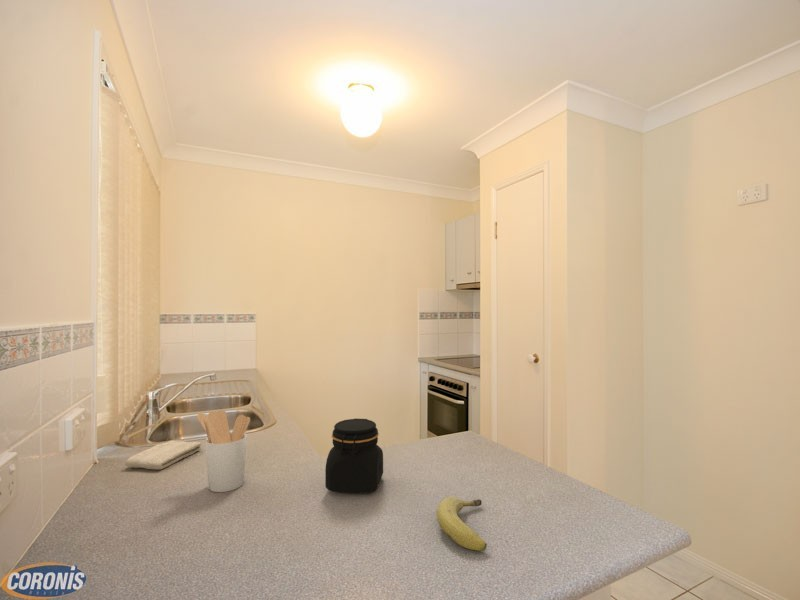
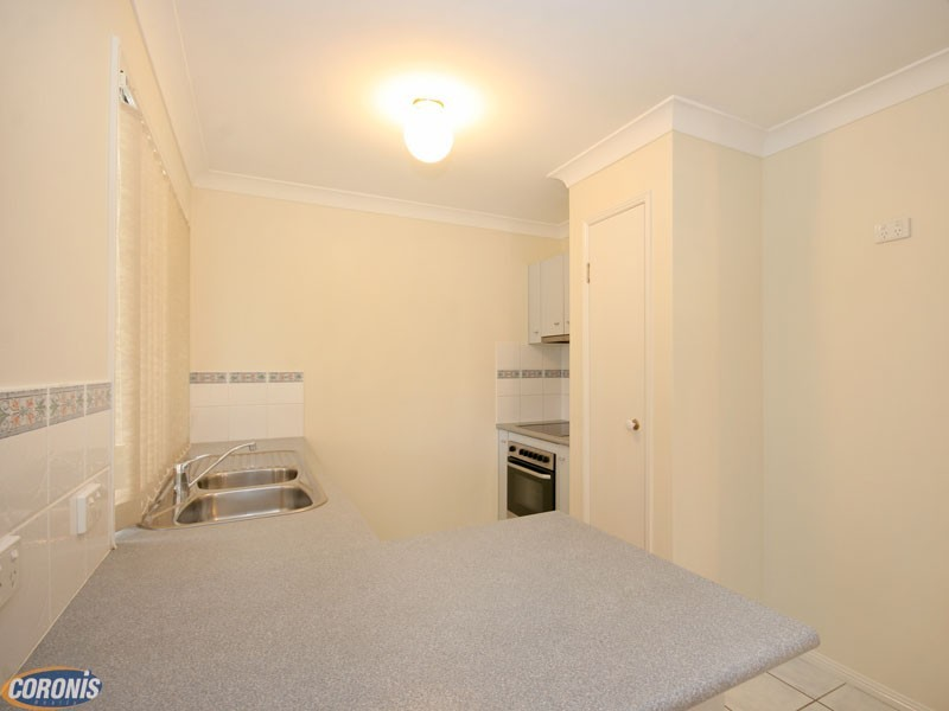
- jar (355, 454)
- washcloth (166, 453)
- fruit (459, 518)
- utensil holder (221, 447)
